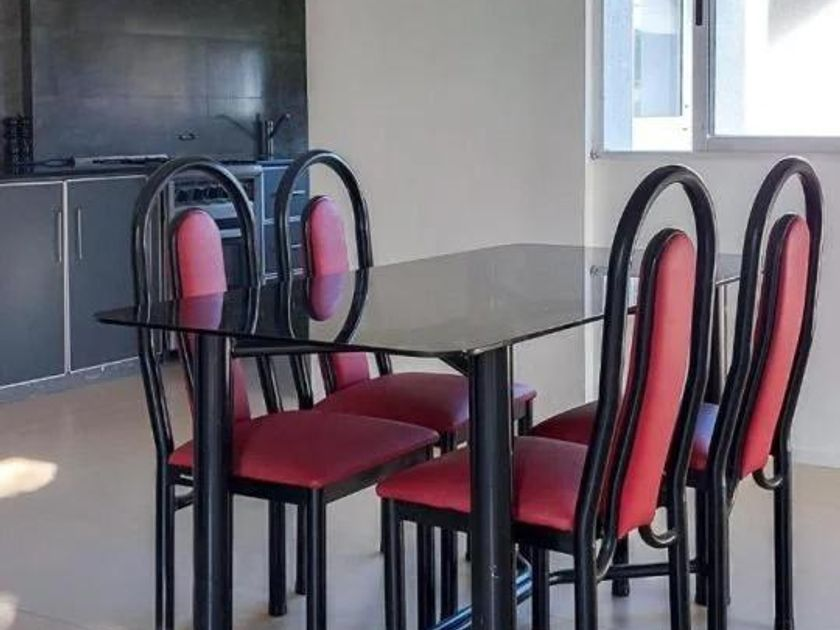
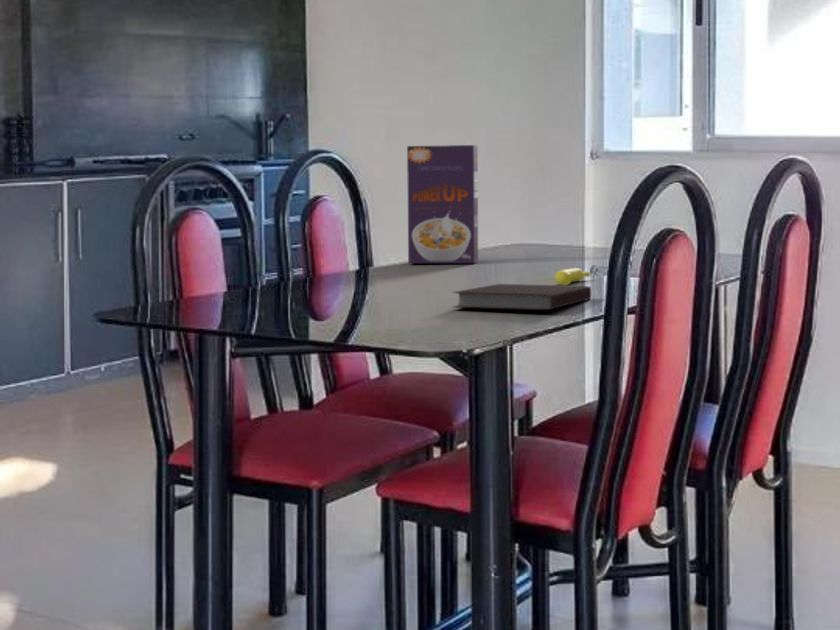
+ cereal box (443, 204)
+ notebook (523, 296)
+ banana (570, 276)
